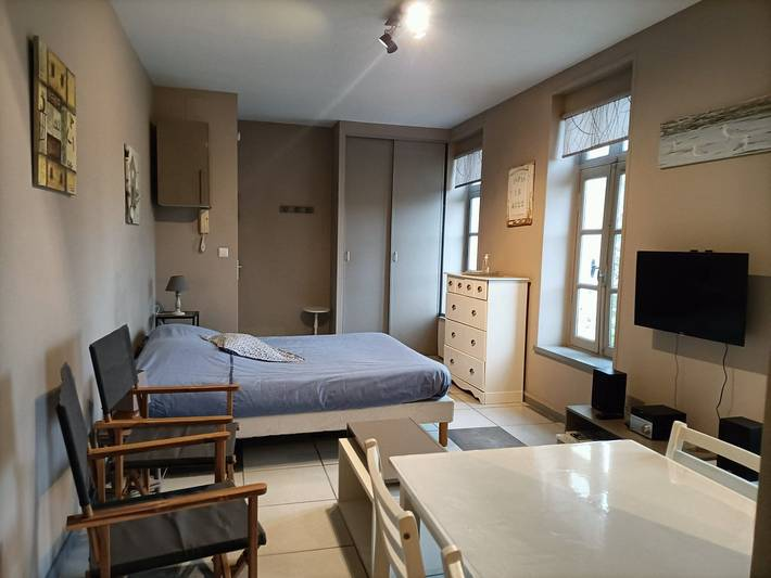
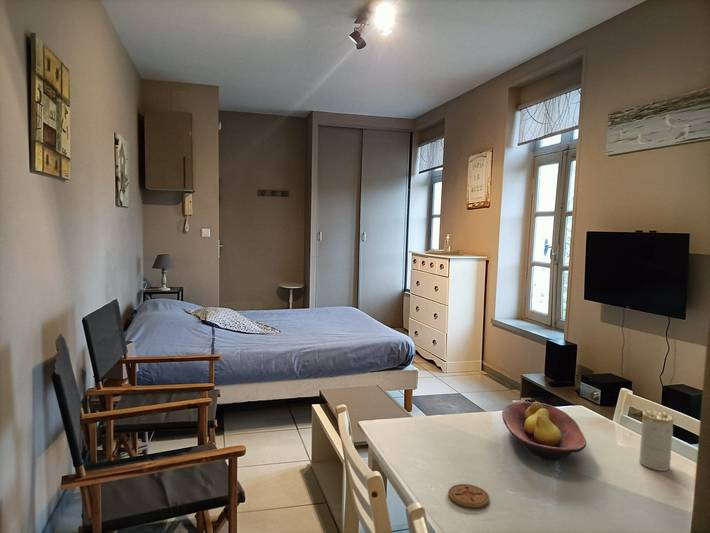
+ coaster (468, 495)
+ fruit bowl (541, 424)
+ candle (656, 440)
